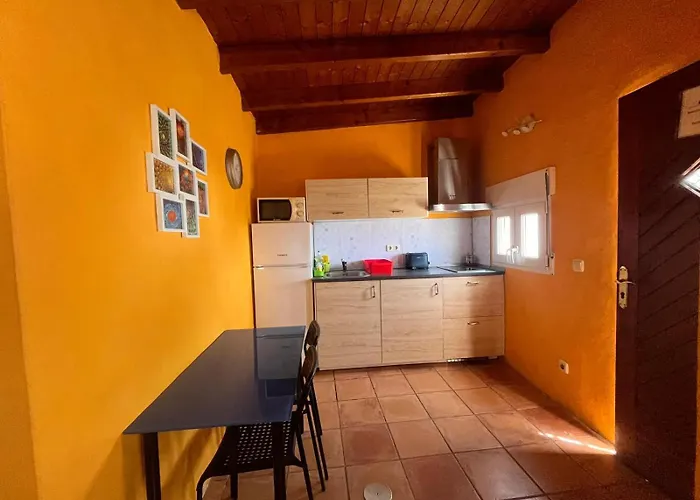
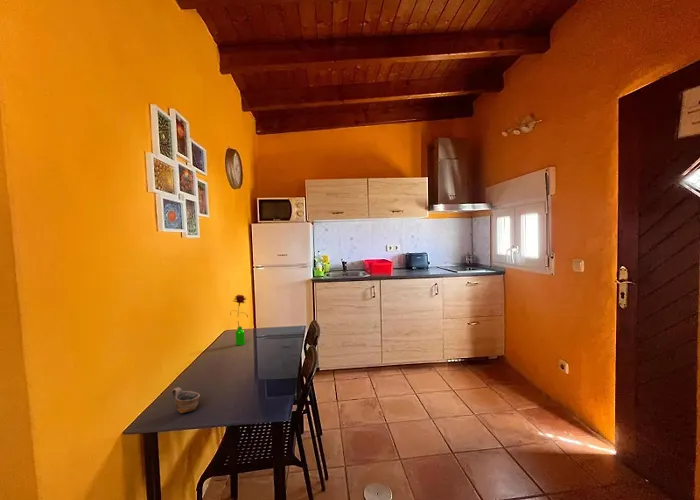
+ cup (186, 399)
+ flower (238, 323)
